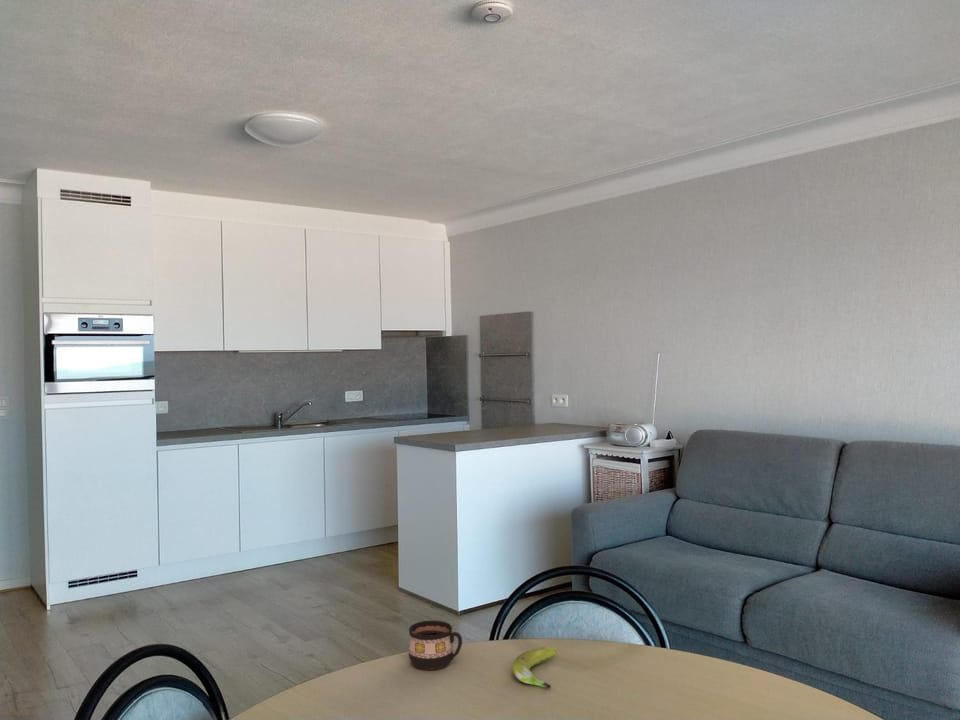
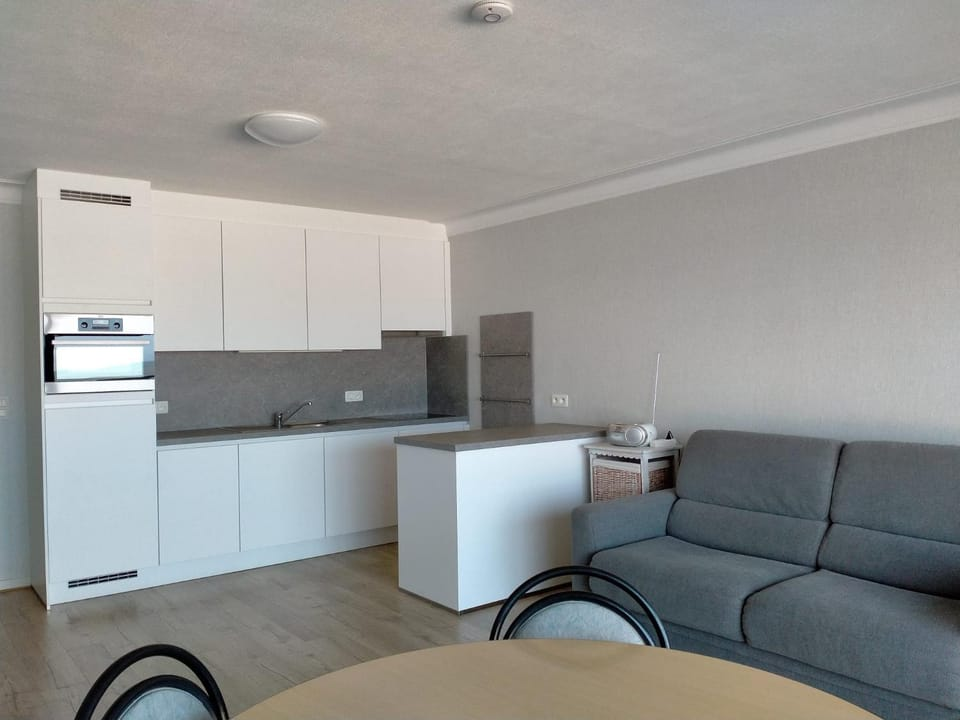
- cup (432, 646)
- banana (534, 664)
